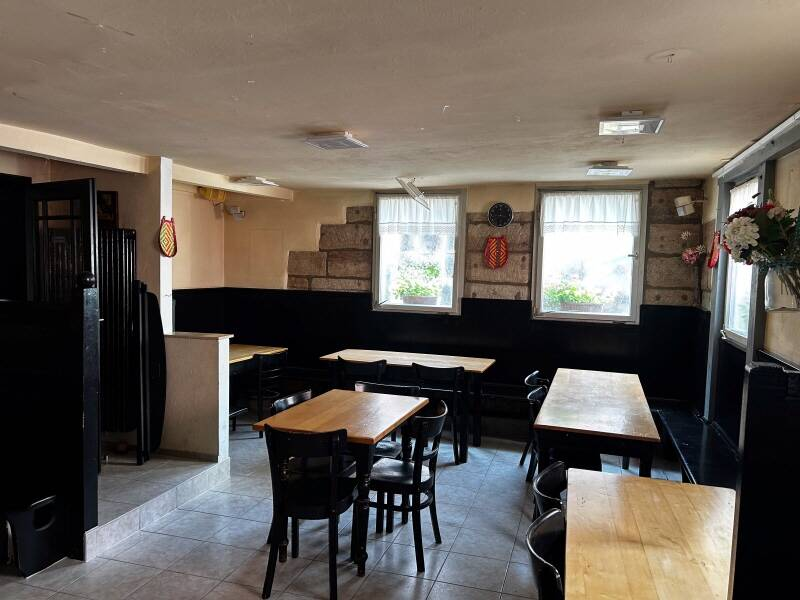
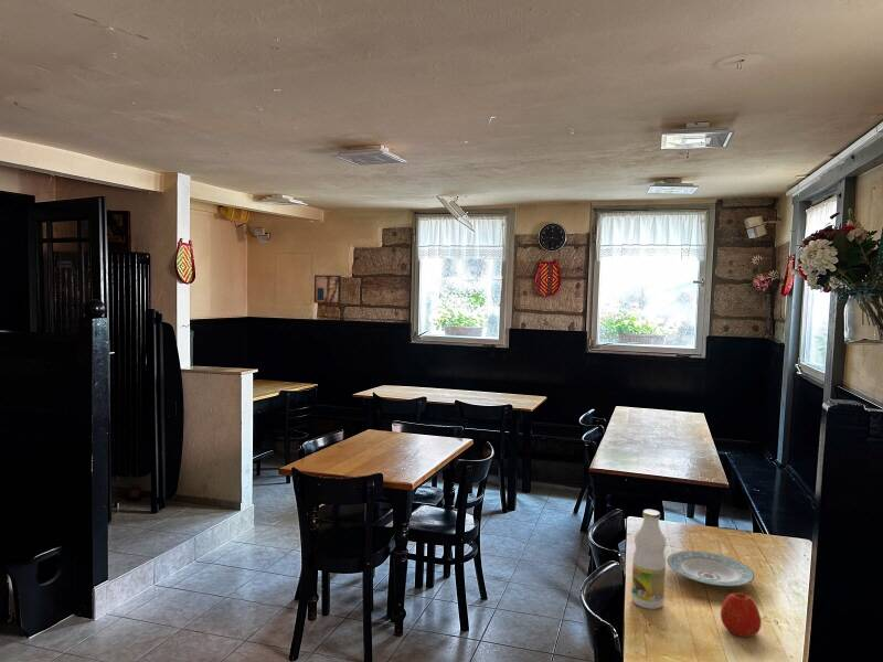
+ plate (709, 572)
+ bottle (649, 556)
+ apple (741, 612)
+ wall art (327, 289)
